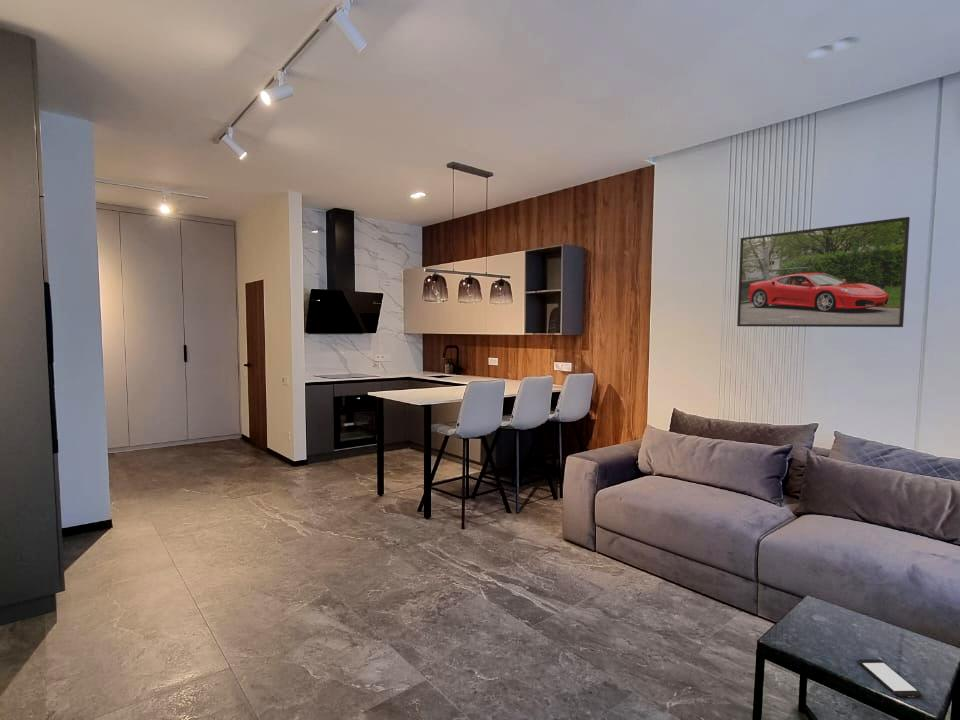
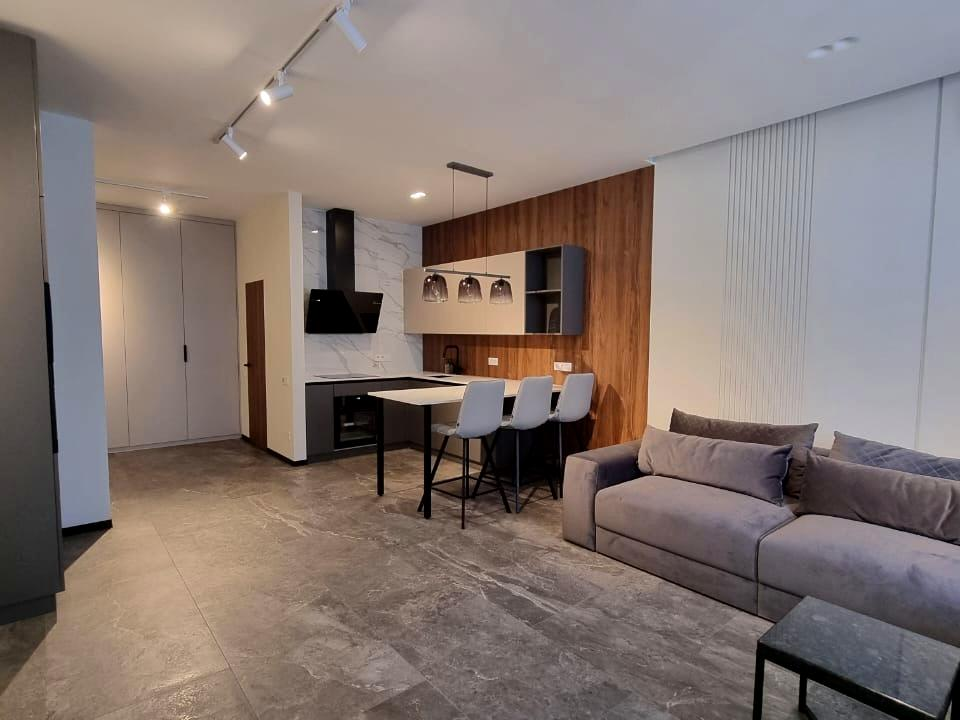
- smartphone (888, 677)
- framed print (813, 278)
